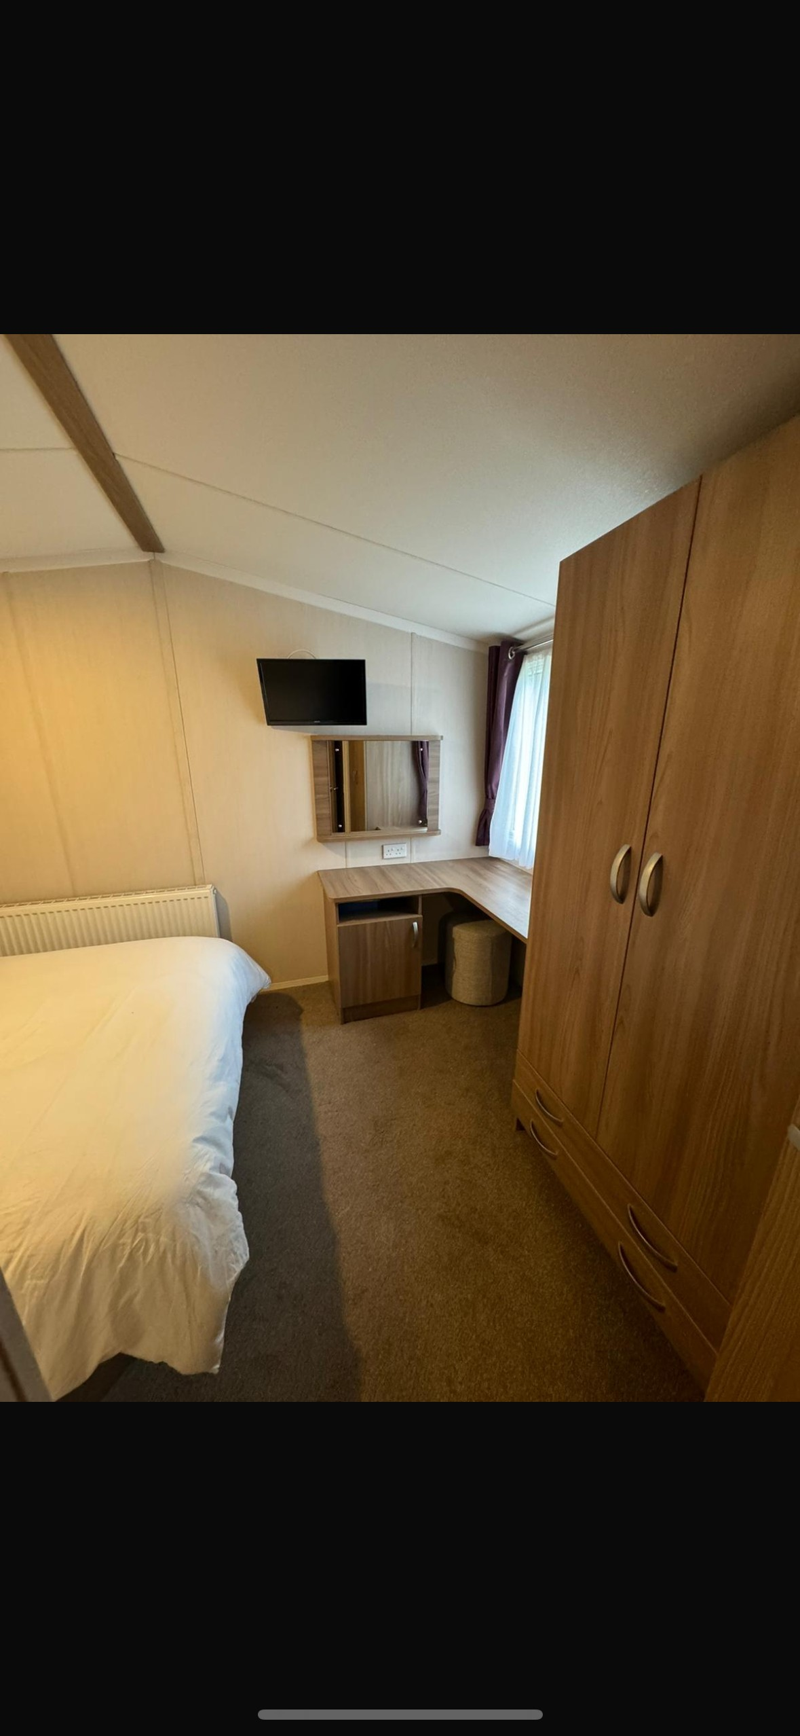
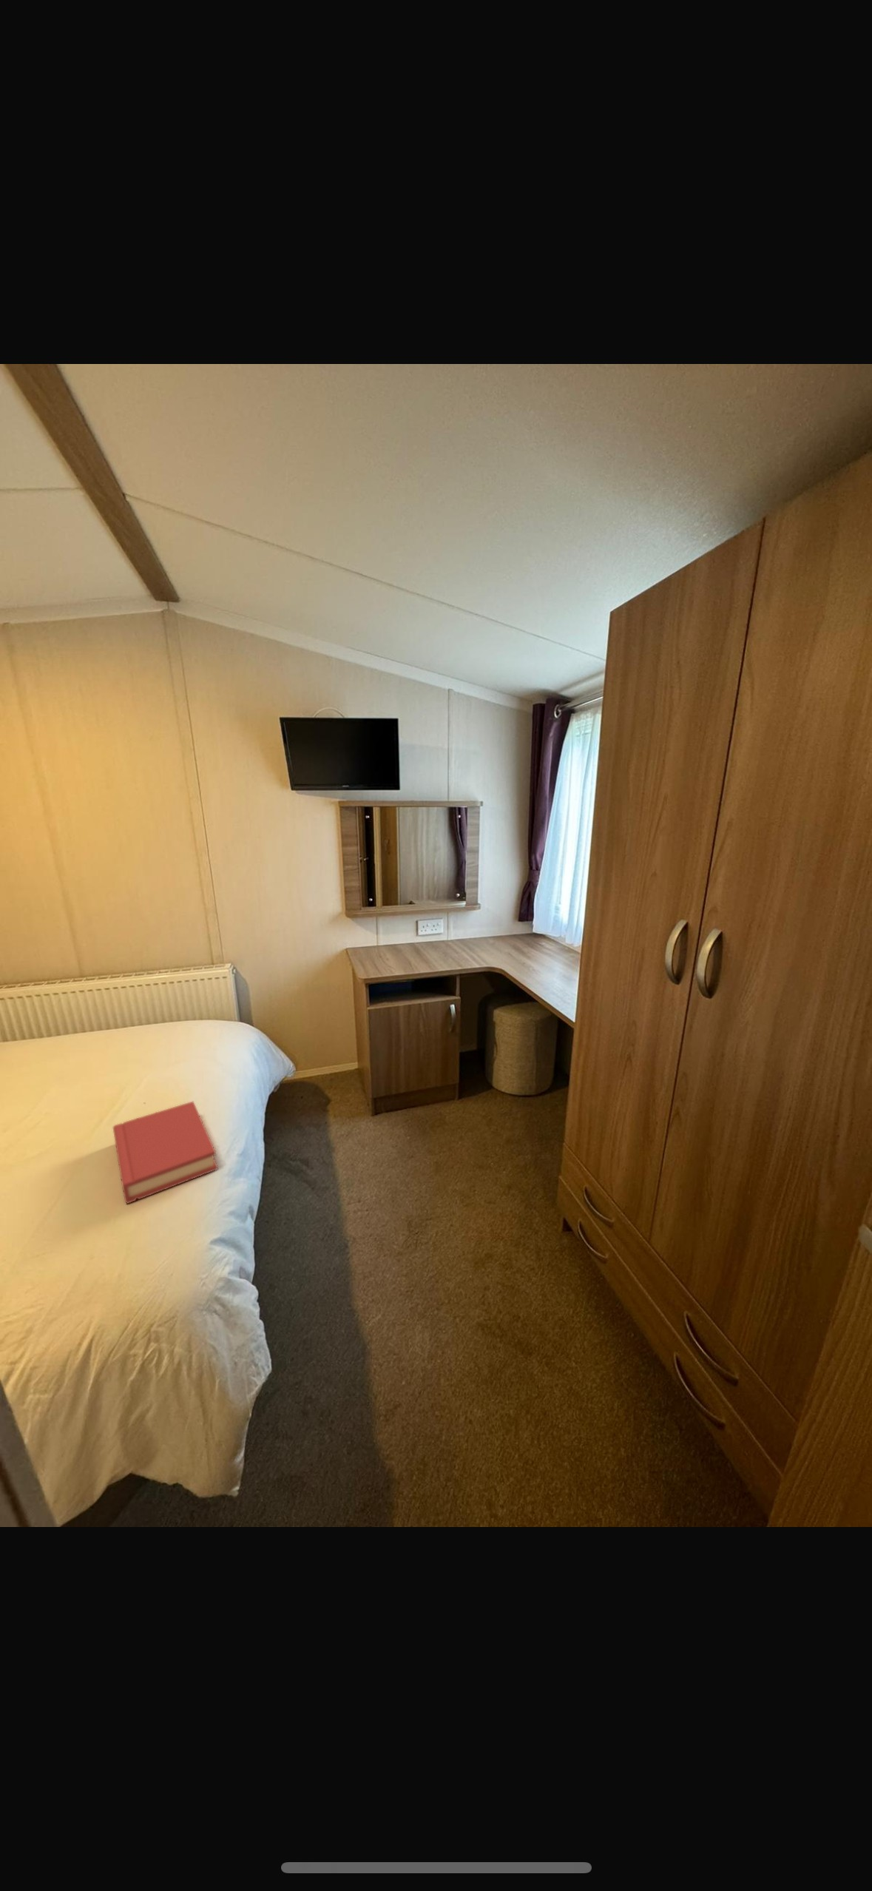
+ hardback book (164, 1147)
